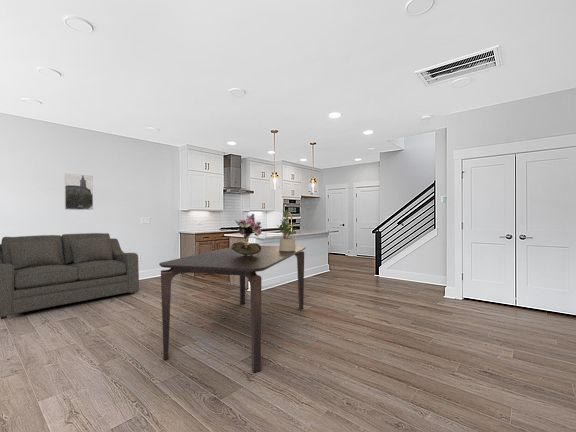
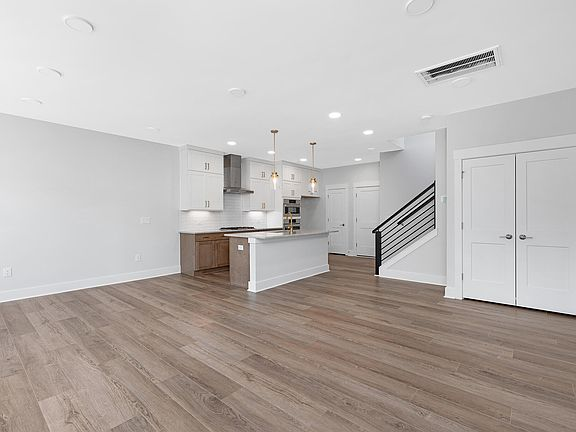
- bouquet (247, 234)
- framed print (79, 192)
- sofa (67, 266)
- potted plant (287, 230)
- dining table (244, 290)
